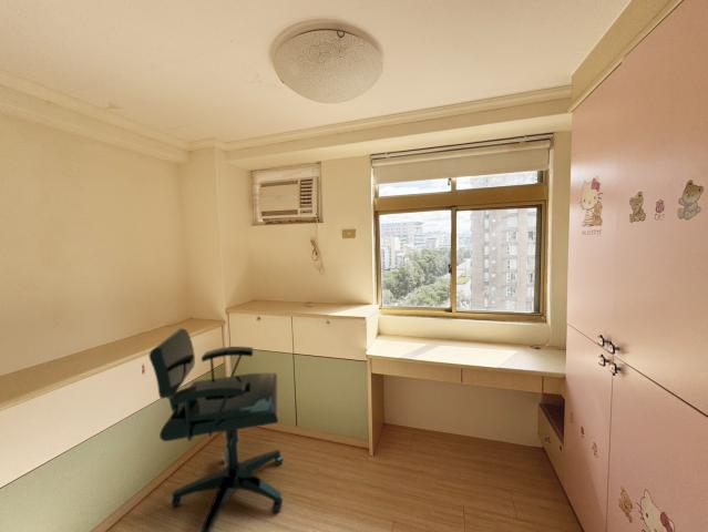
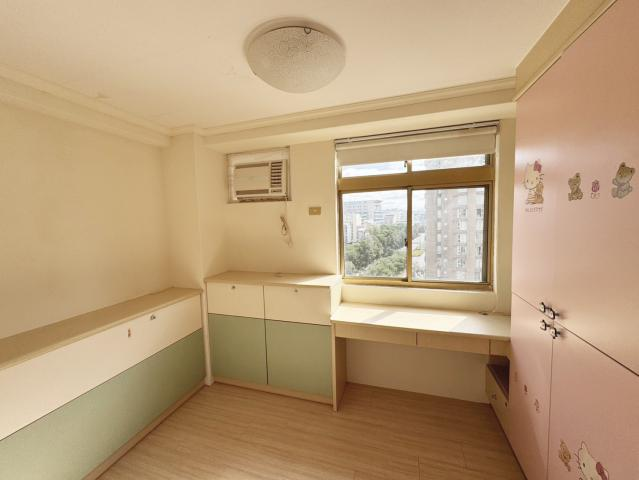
- office chair (225, 413)
